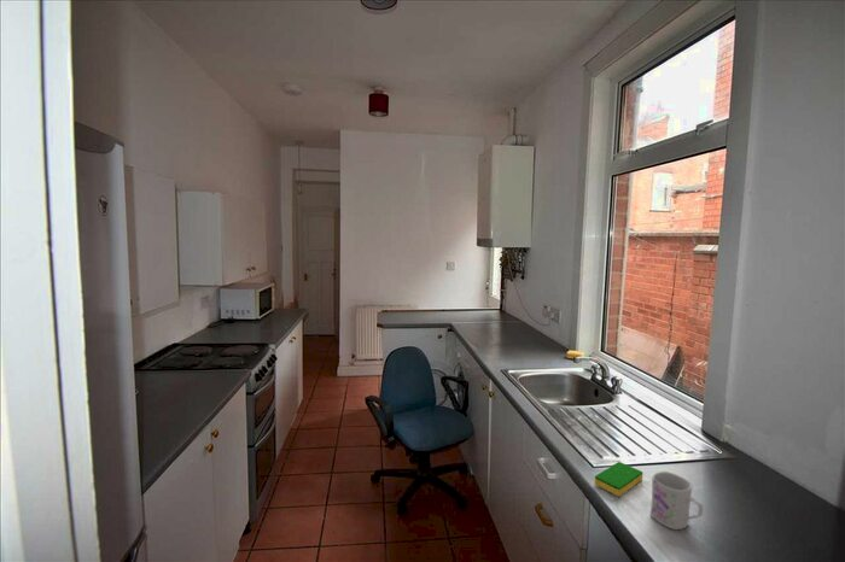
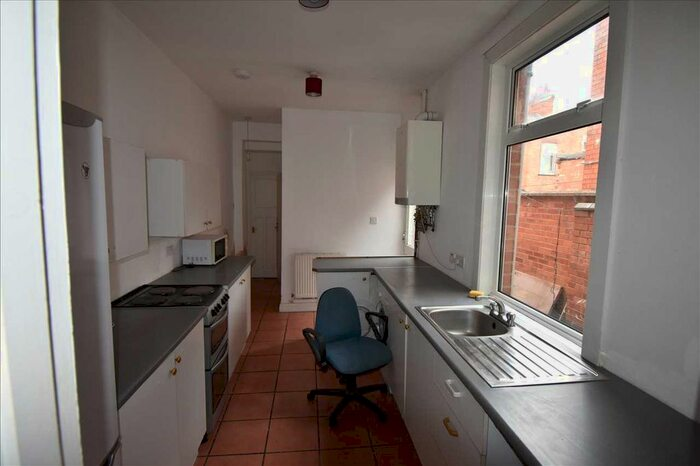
- mug (676, 503)
- dish sponge (618, 478)
